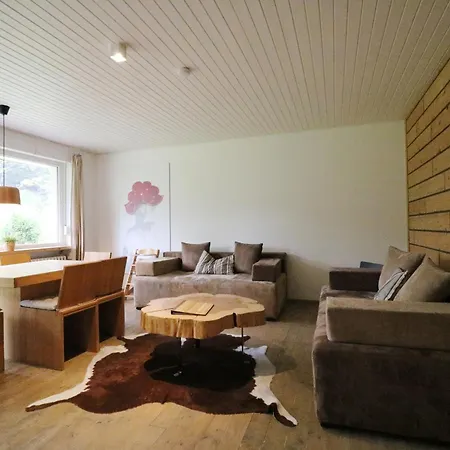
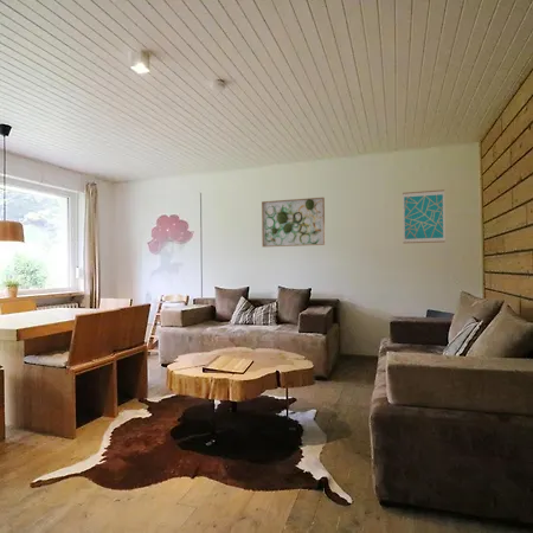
+ wall art (423, 217)
+ wall art (291, 223)
